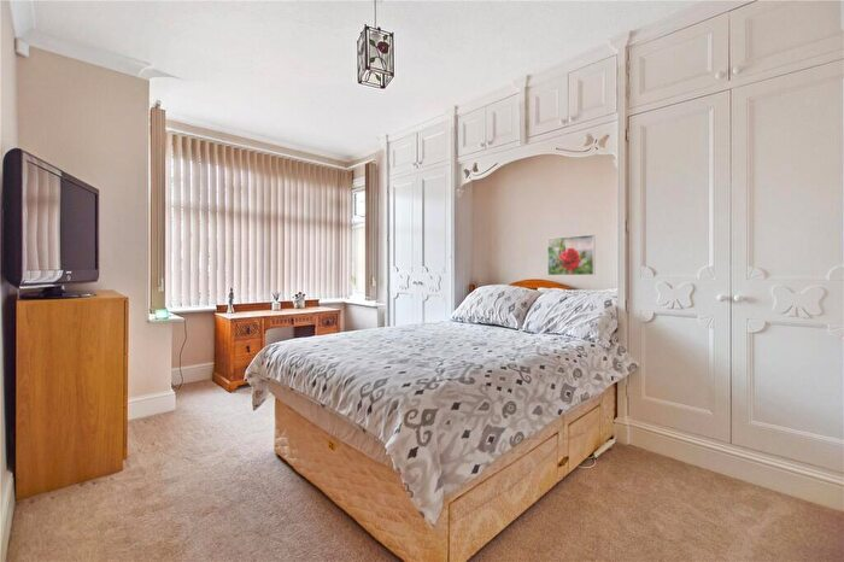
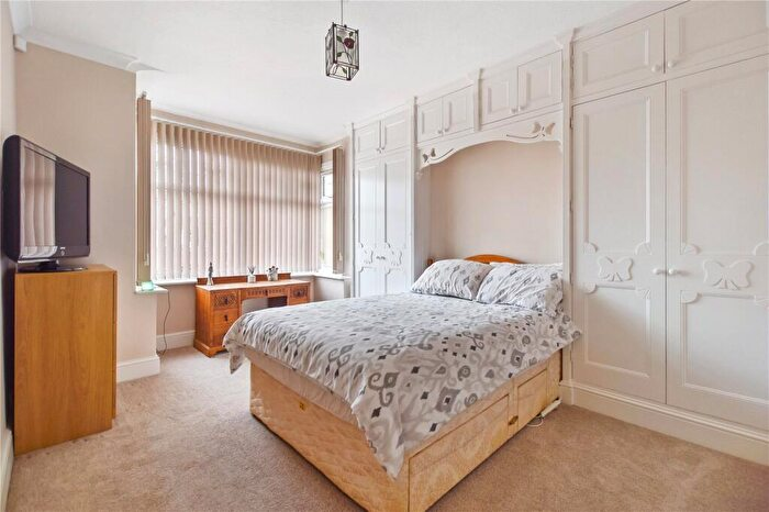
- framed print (570, 256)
